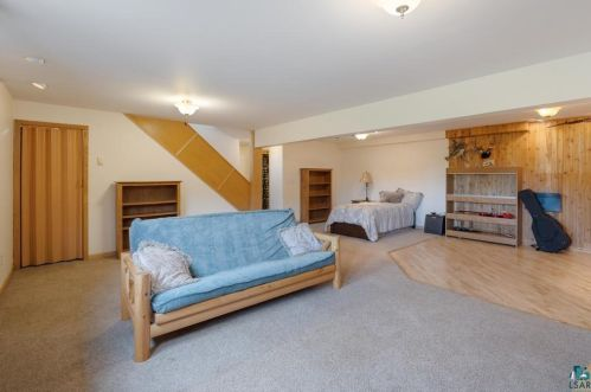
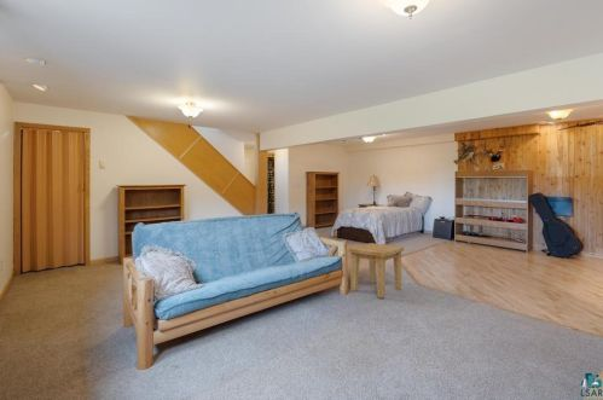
+ side table (377, 268)
